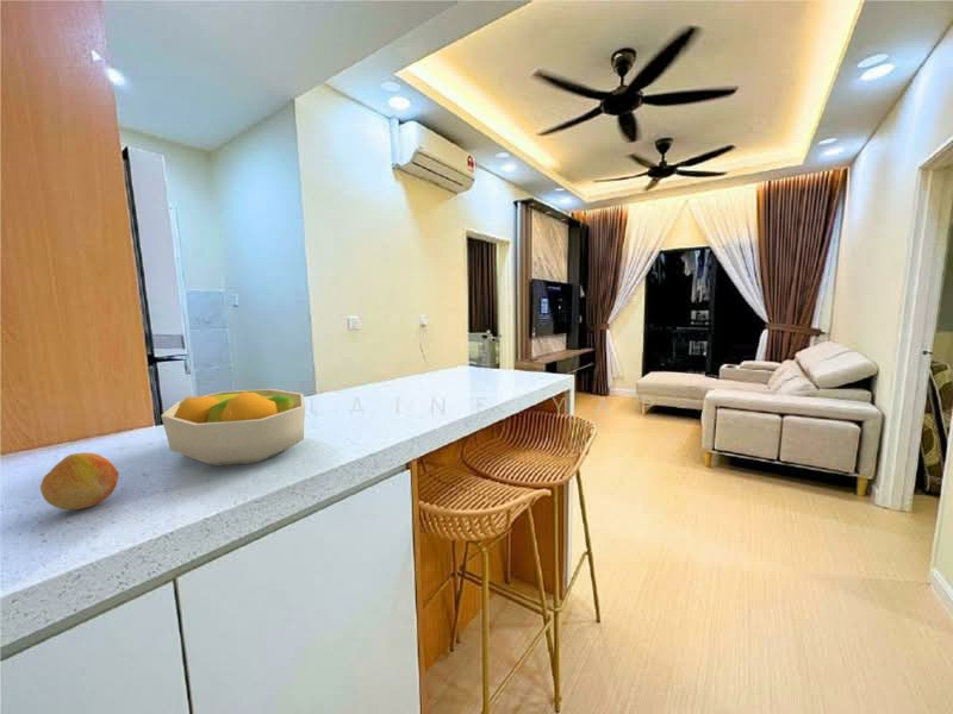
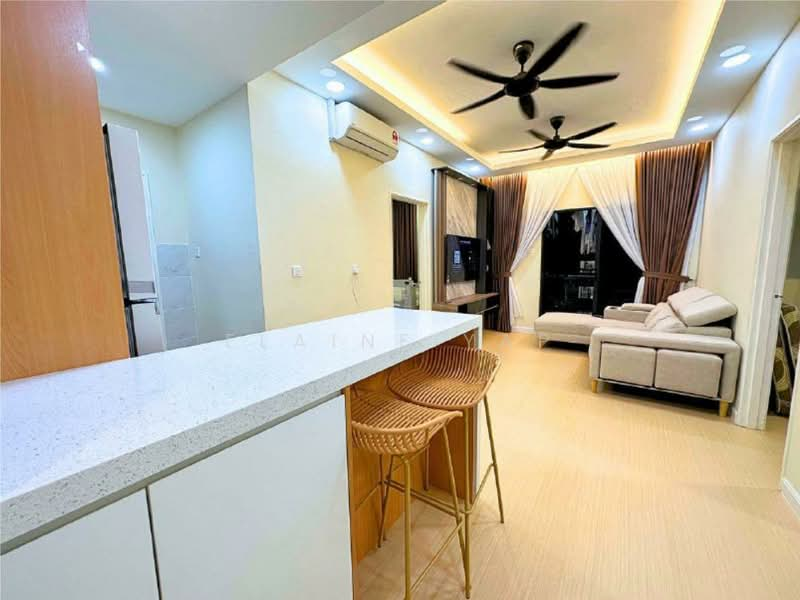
- fruit bowl (239, 415)
- fruit (81, 480)
